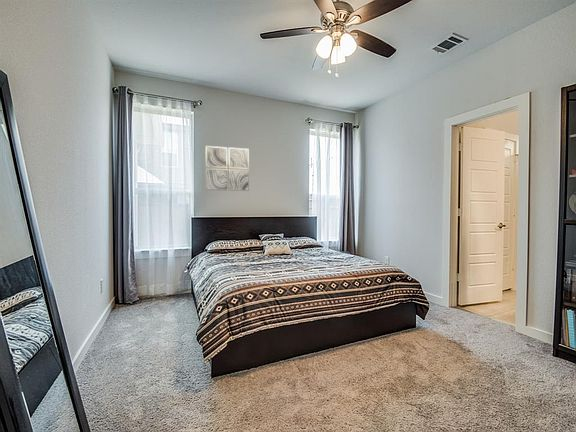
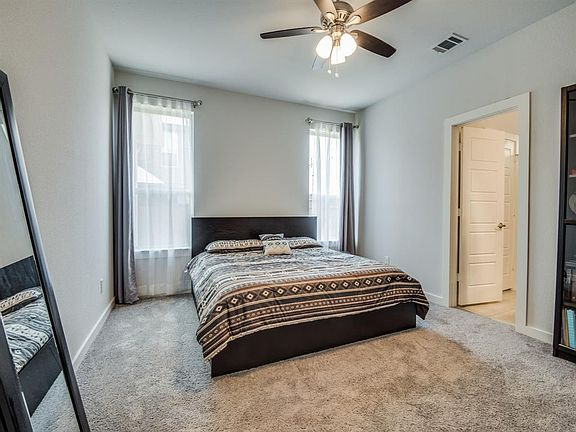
- wall art (228, 168)
